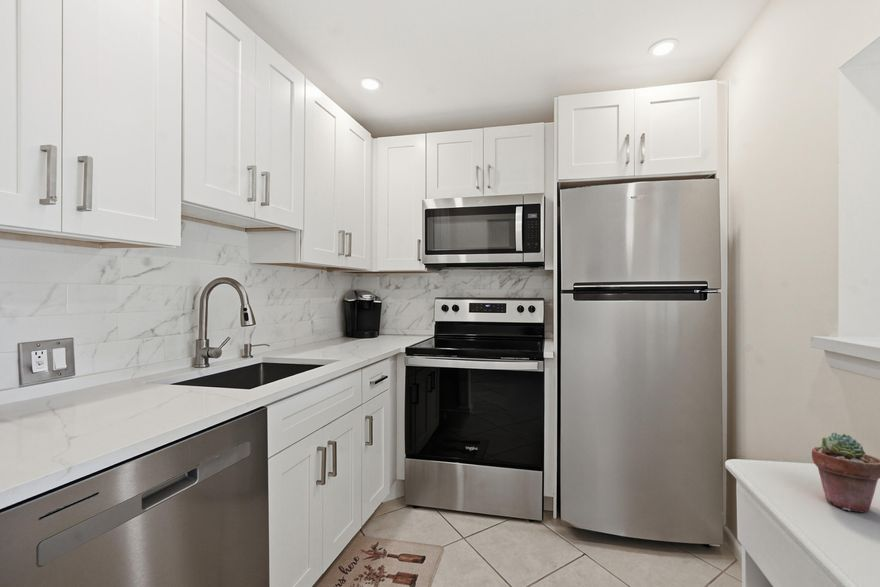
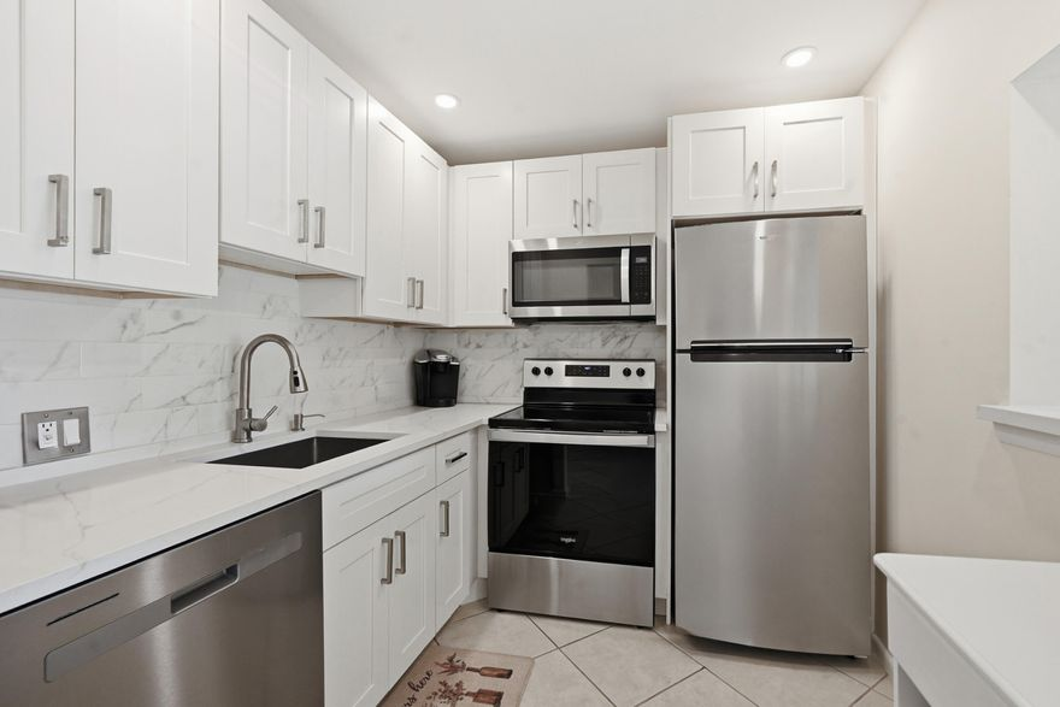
- potted succulent (846, 468)
